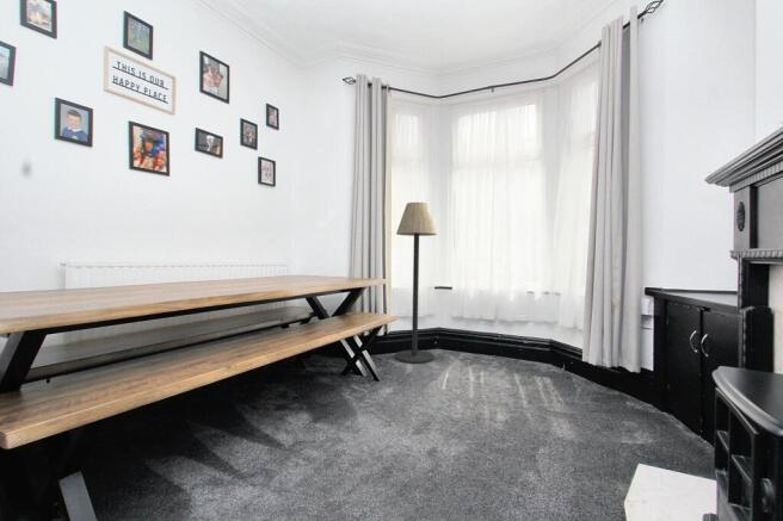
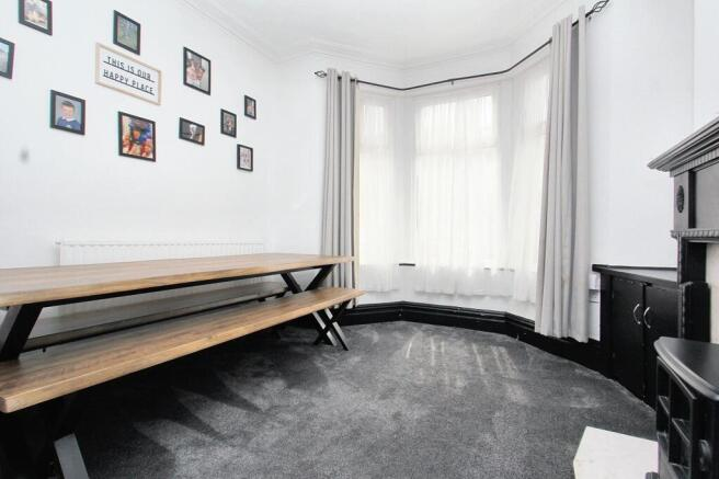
- floor lamp (415, 280)
